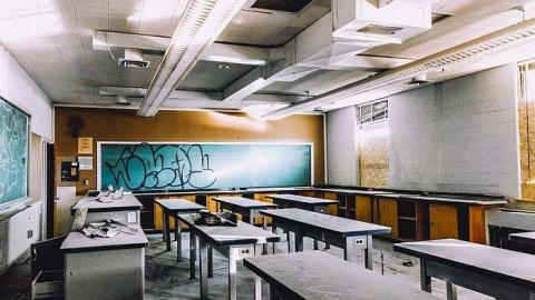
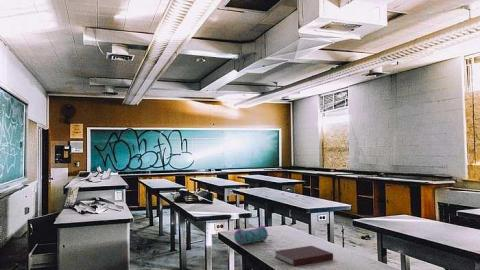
+ notebook (303, 255)
+ pencil case (251, 234)
